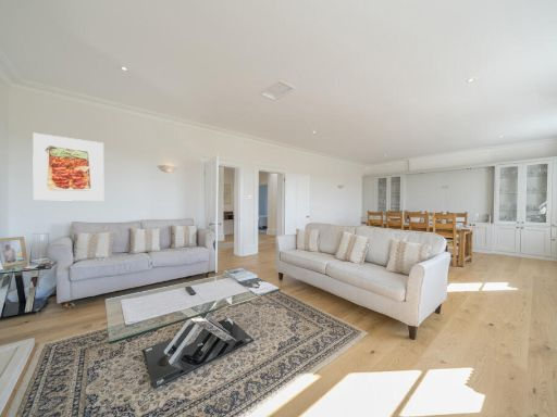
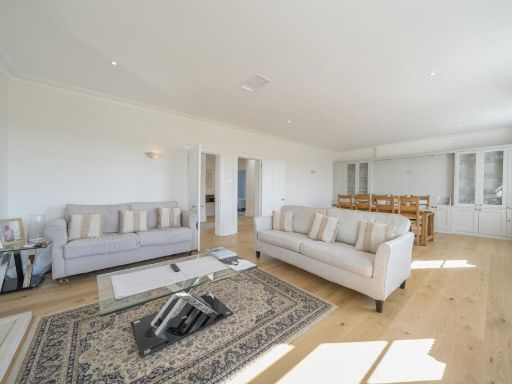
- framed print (71, 169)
